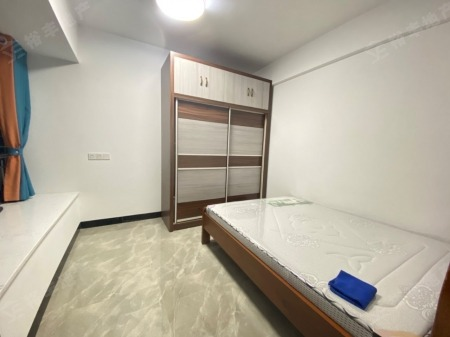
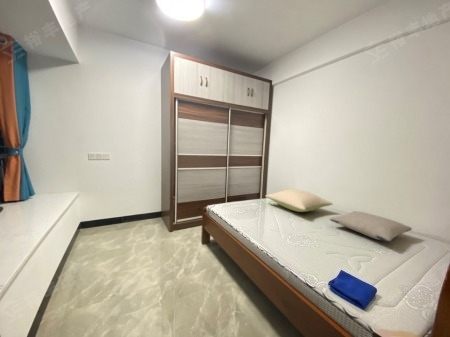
+ pillow (297, 199)
+ pillow (368, 224)
